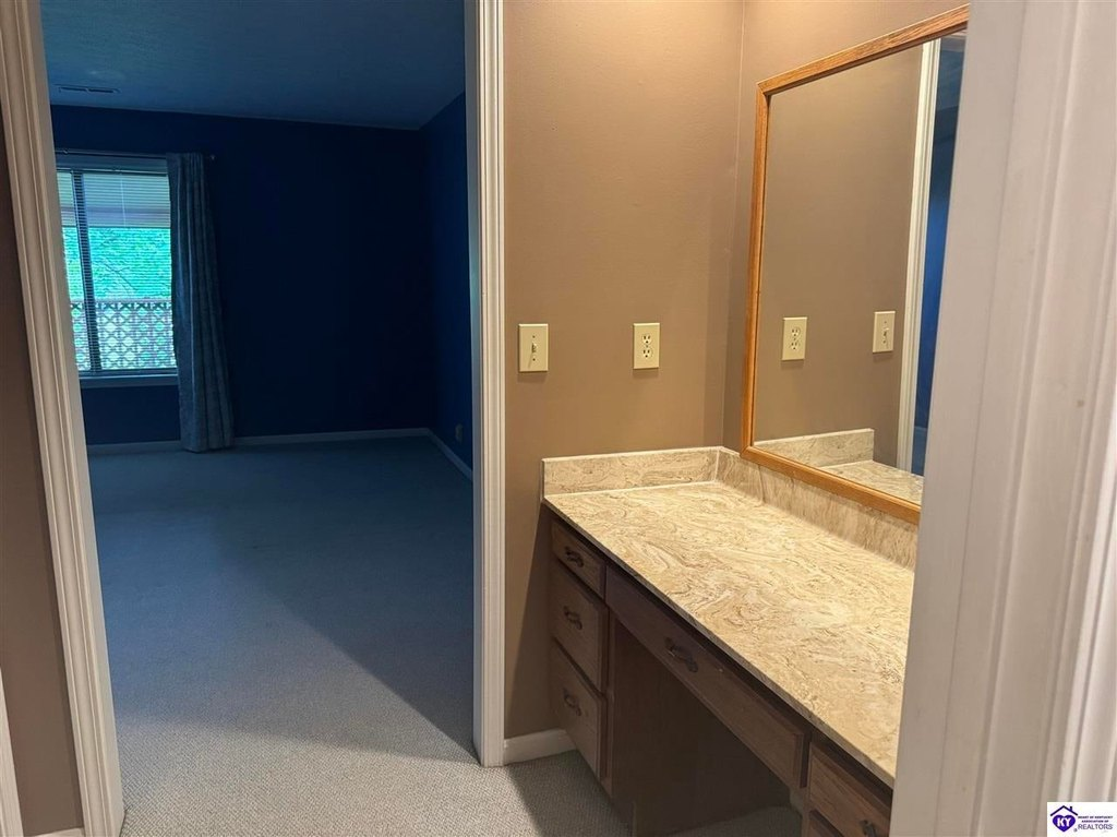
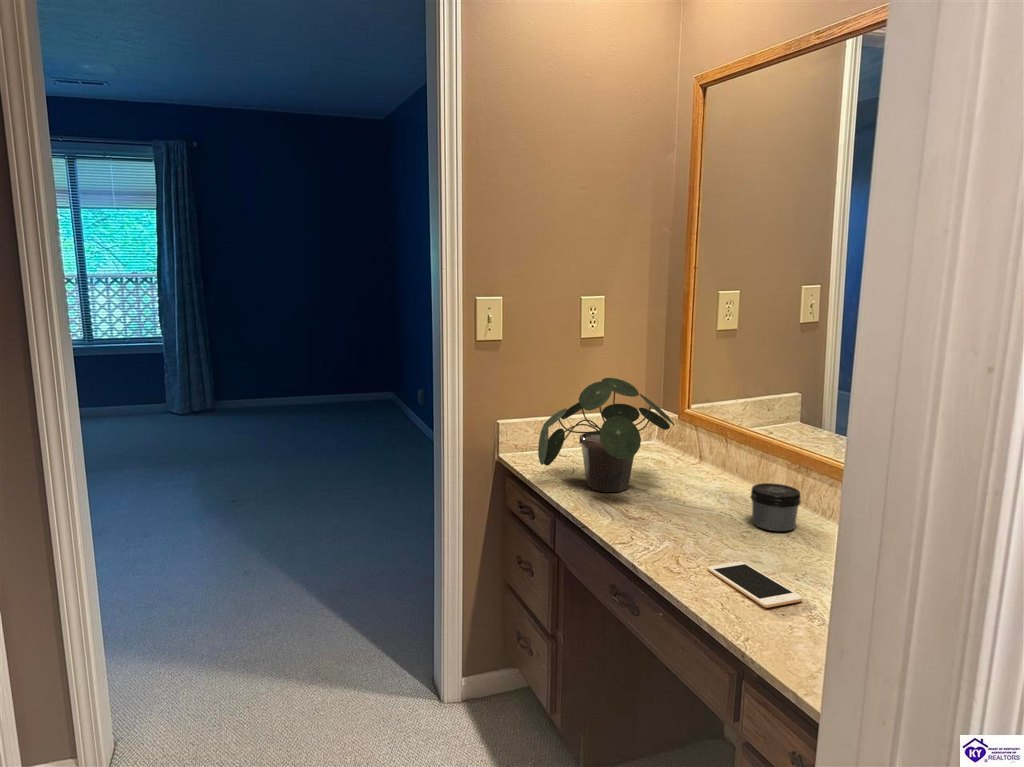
+ potted plant (606, 432)
+ cell phone (752, 582)
+ jar (774, 507)
